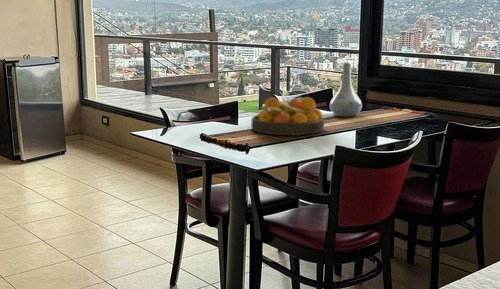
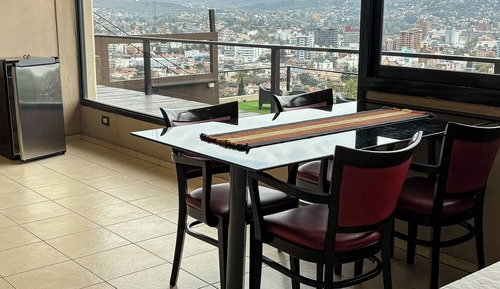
- vase (346, 89)
- fruit bowl (287, 113)
